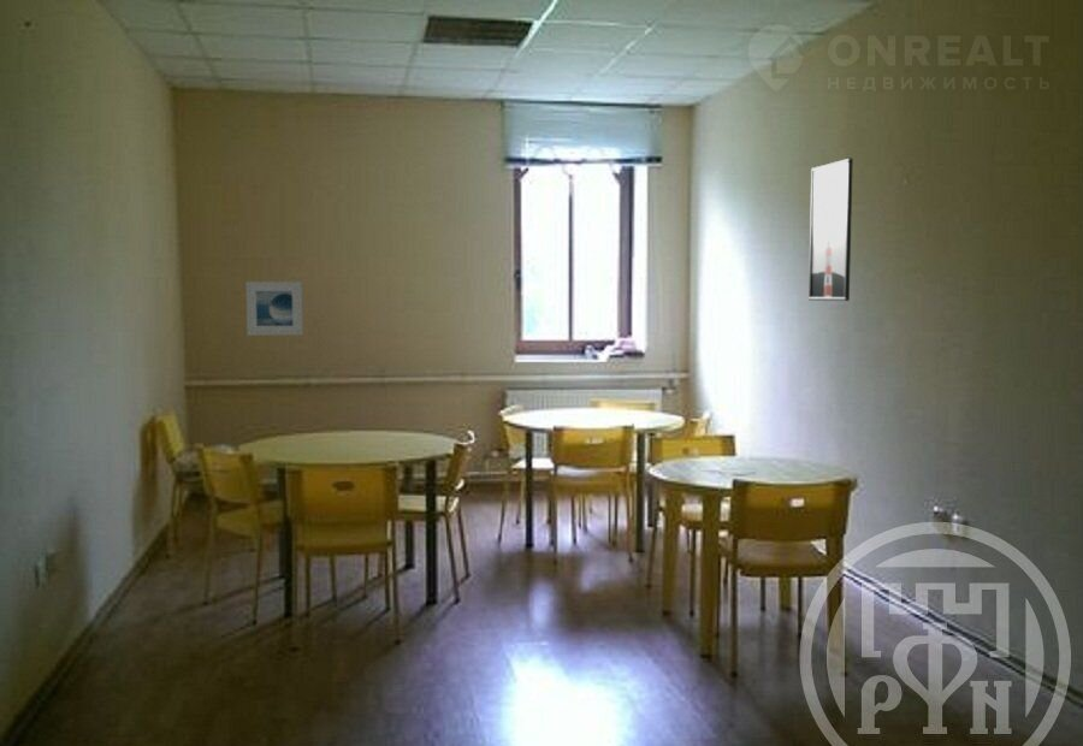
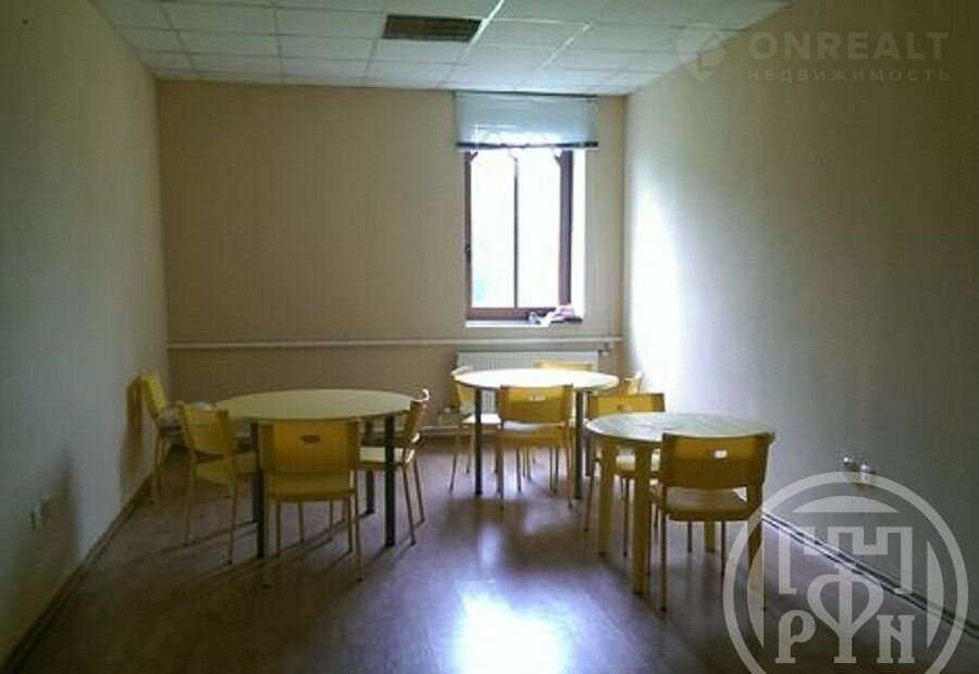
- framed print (829, 232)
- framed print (274, 308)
